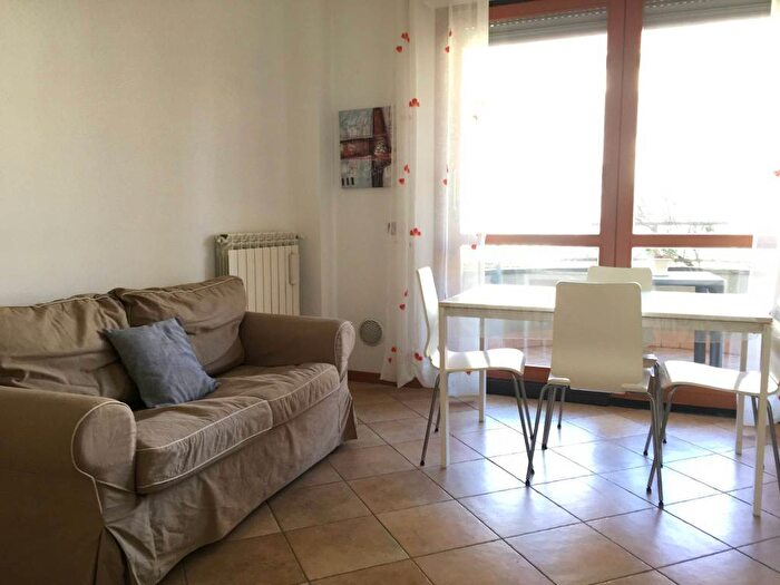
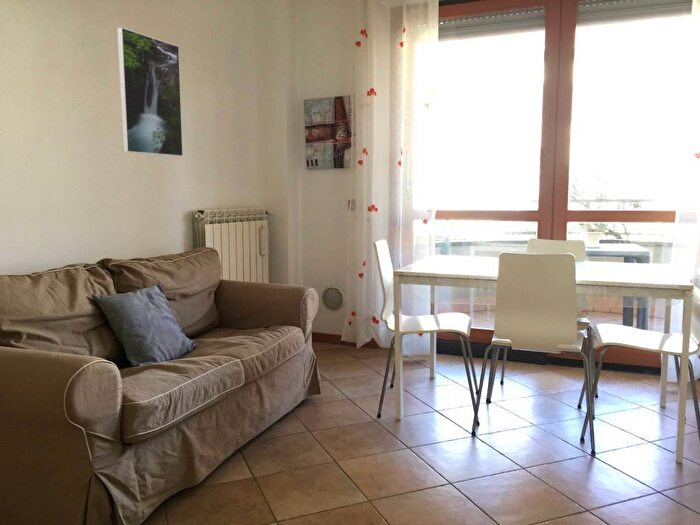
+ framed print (152, 96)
